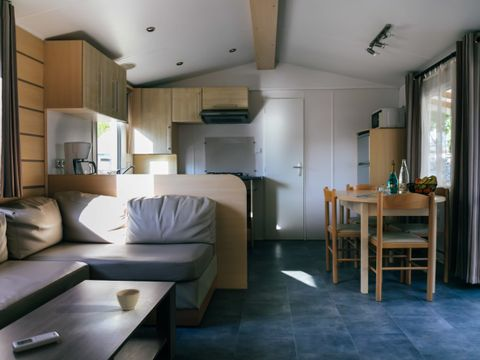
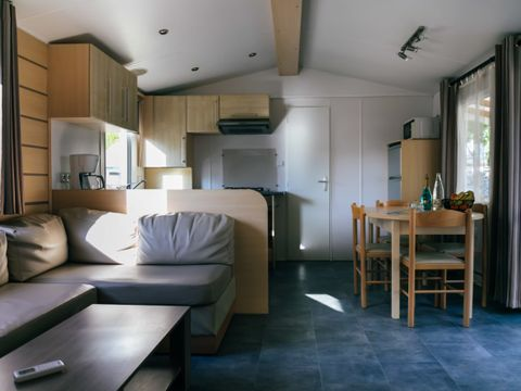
- flower pot (128, 300)
